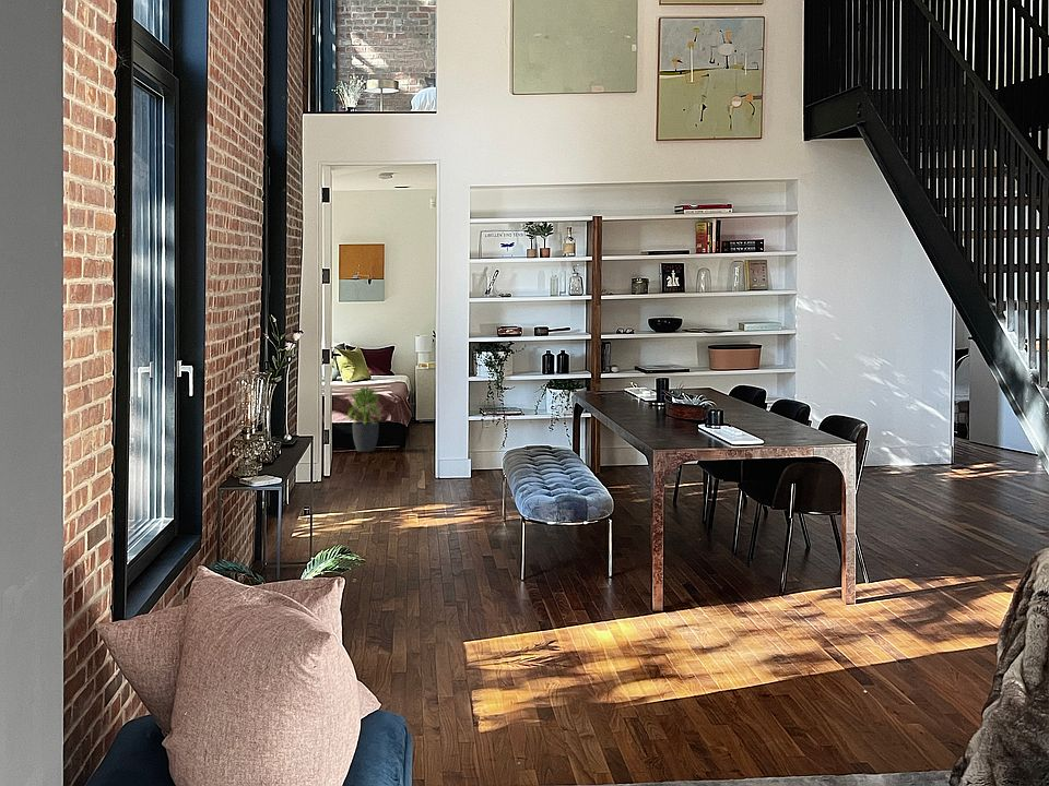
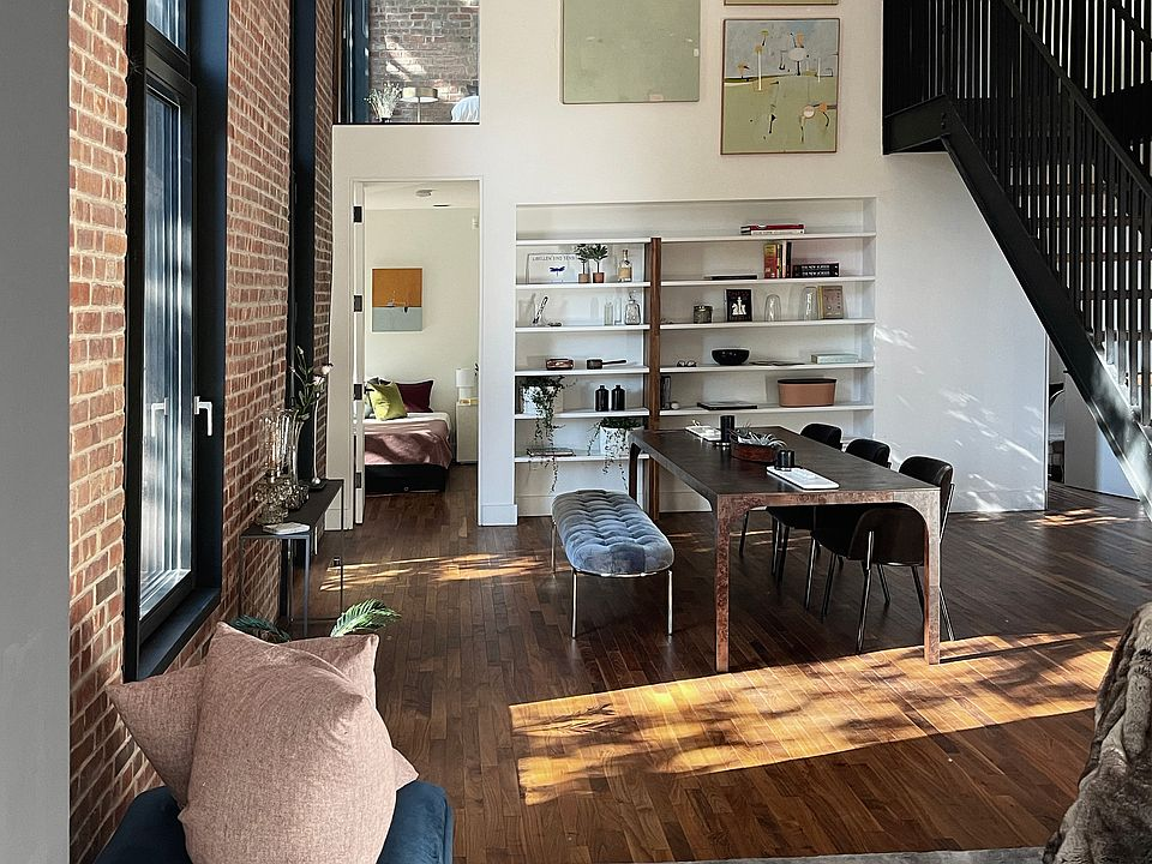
- potted plant (363, 417)
